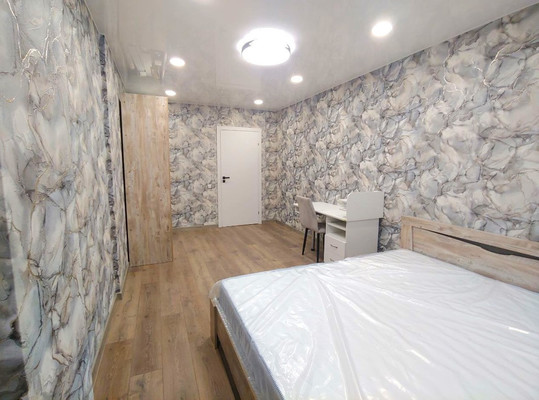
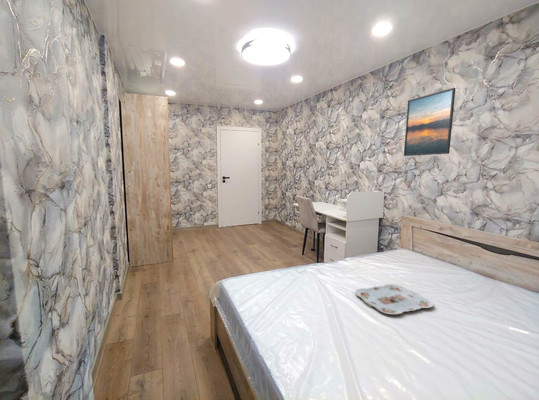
+ serving tray (392, 298)
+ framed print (427, 125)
